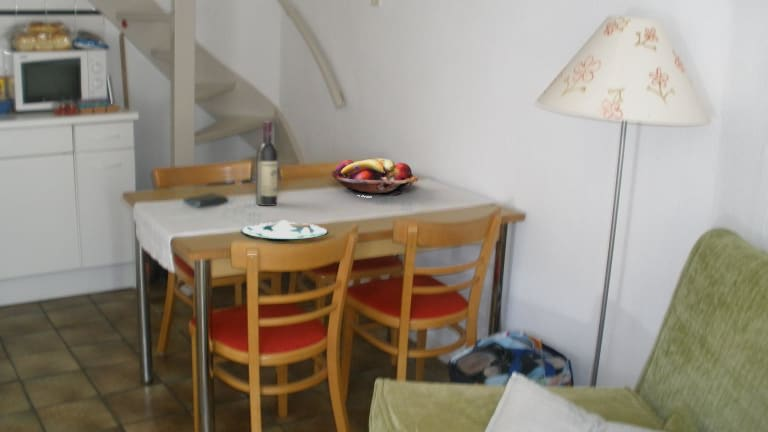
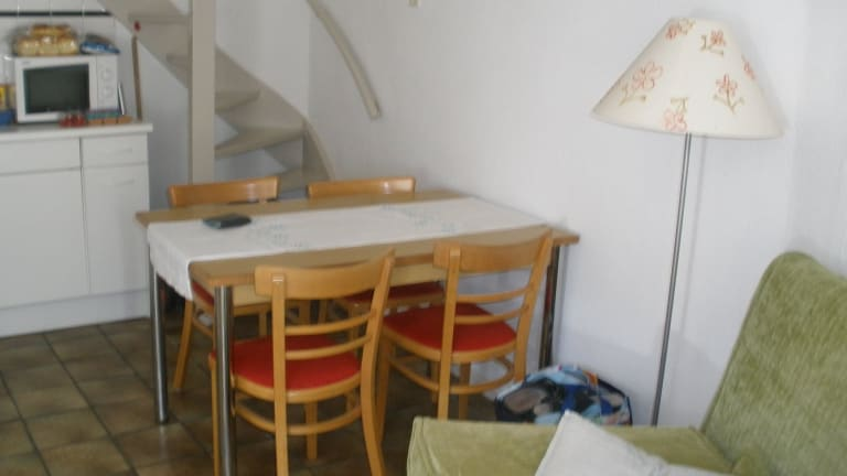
- fruit basket (376, 175)
- wine bottle (267, 163)
- plate (284, 226)
